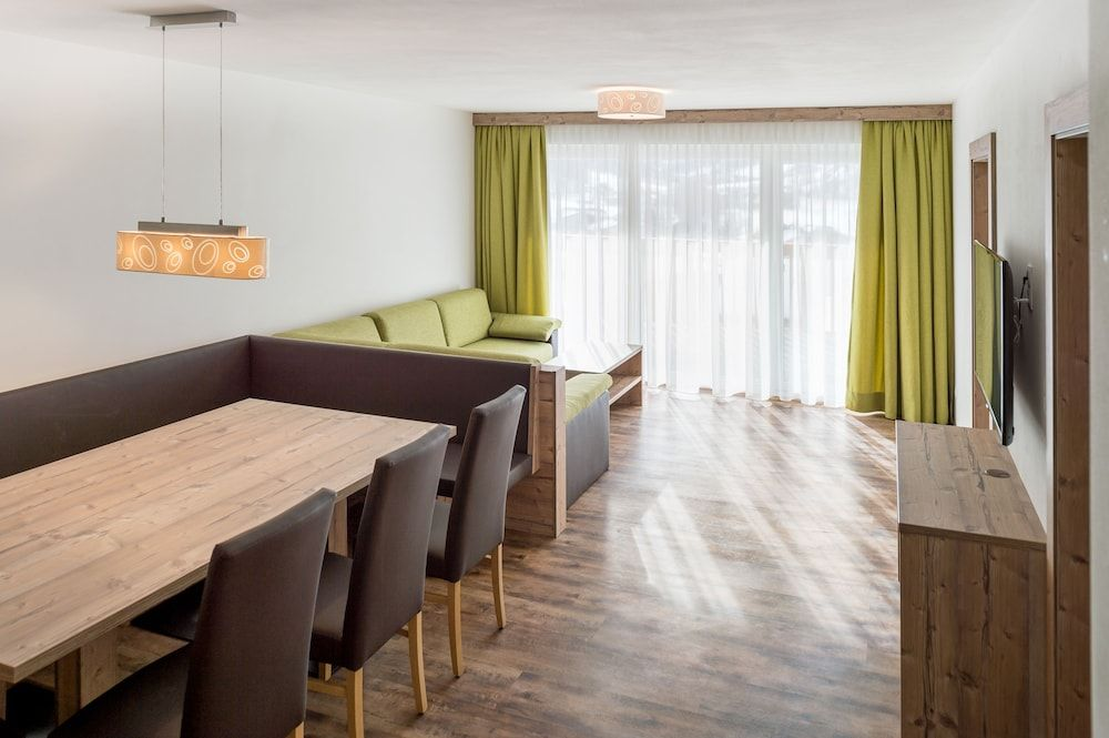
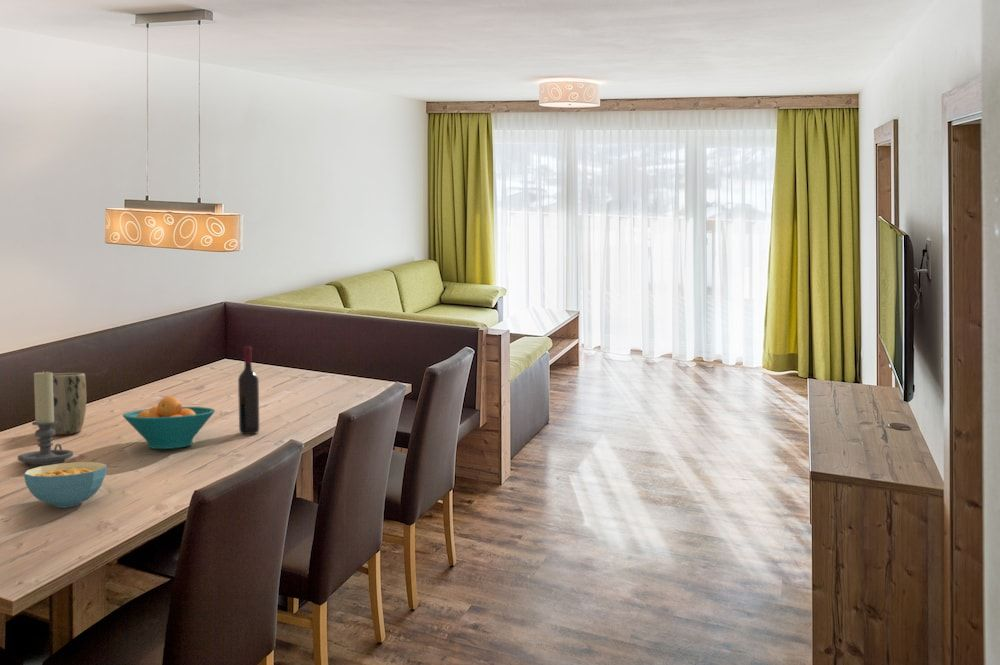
+ cereal bowl (66, 486)
+ candle holder (47, 415)
+ wine bottle (248, 389)
+ plant pot (64, 403)
+ fruit bowl (169, 421)
